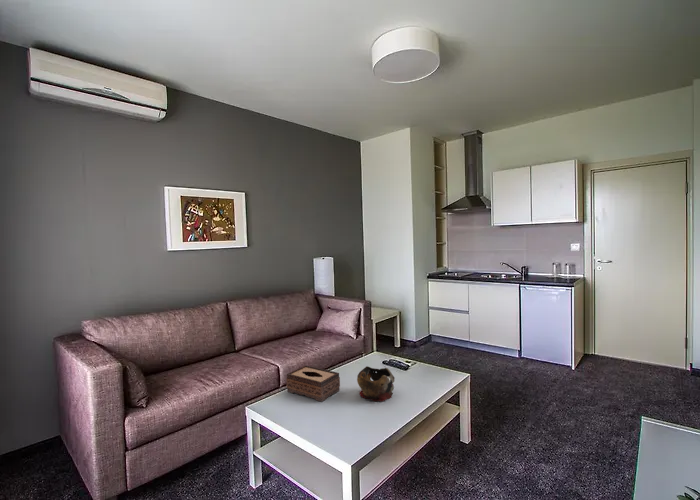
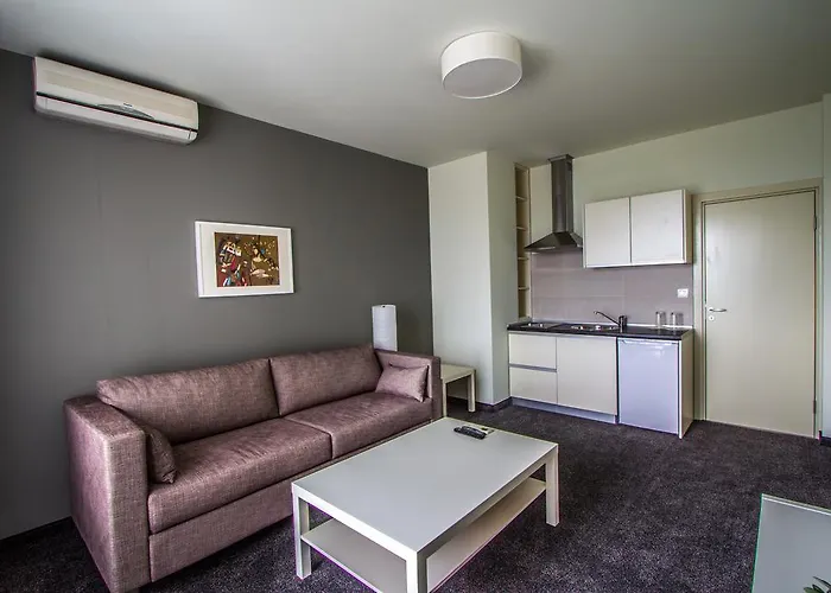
- tissue box (313, 382)
- decorative bowl (376, 381)
